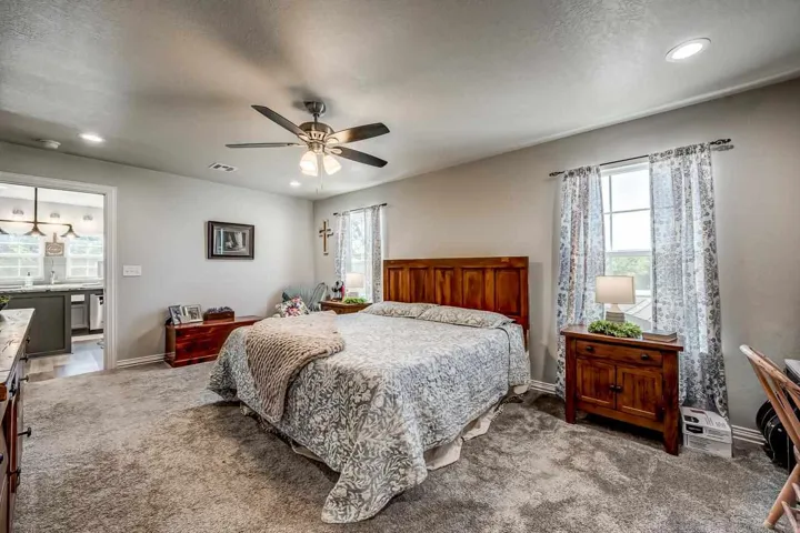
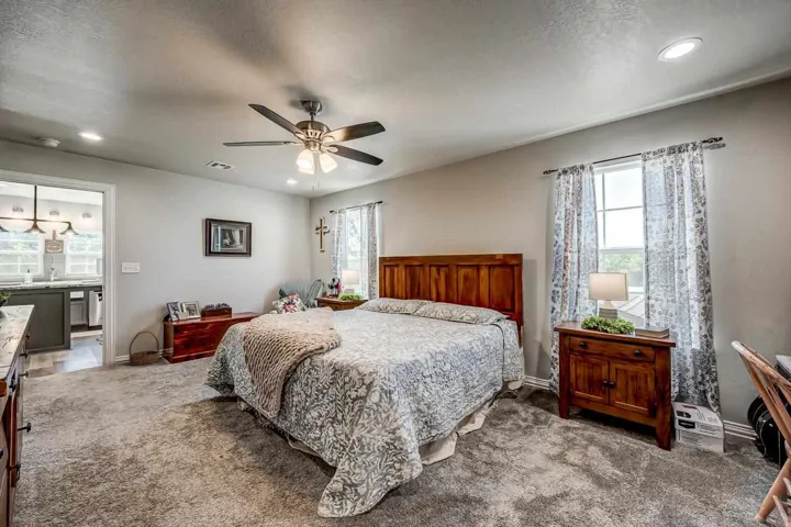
+ basket (144, 351)
